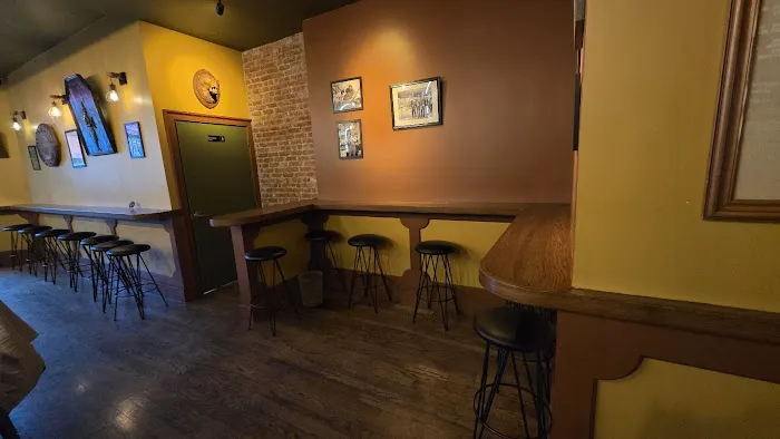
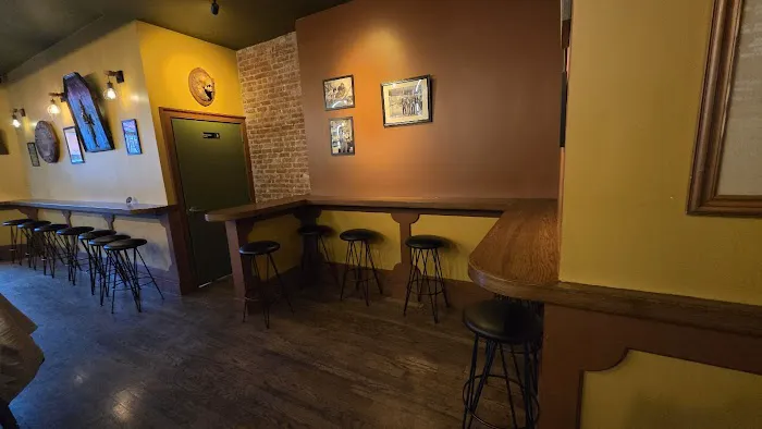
- wastebasket (311, 289)
